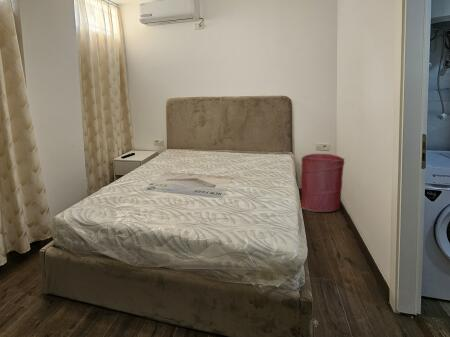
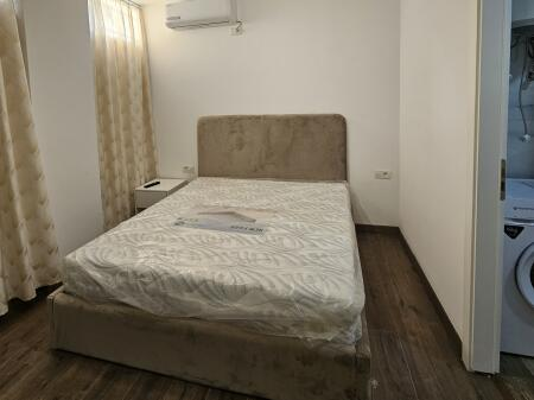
- laundry hamper (321, 181)
